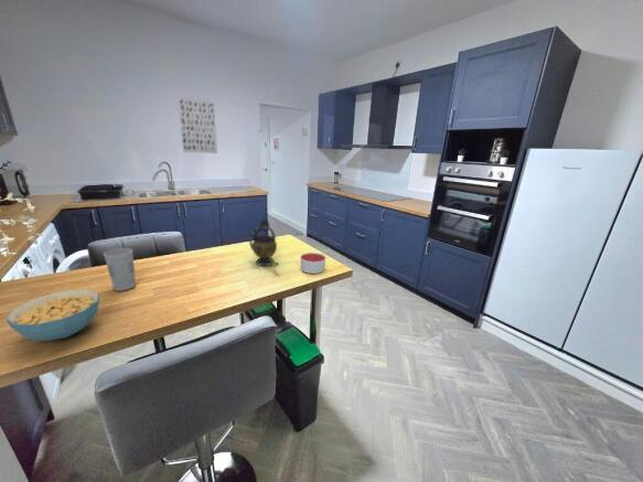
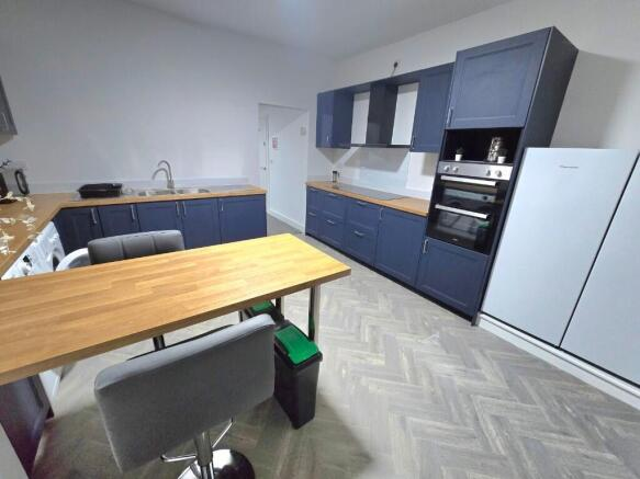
- teapot (267, 243)
- wall art (199, 127)
- cereal bowl (60, 319)
- cup (121, 269)
- candle (312, 261)
